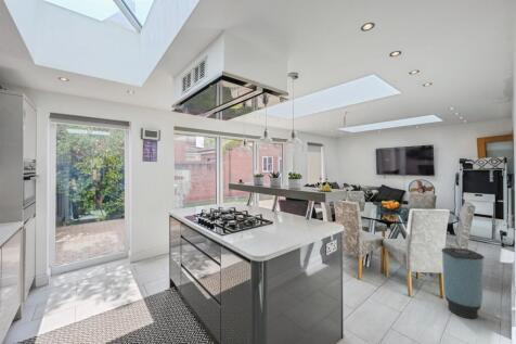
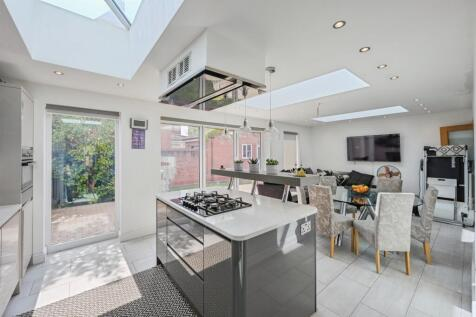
- trash can (463, 280)
